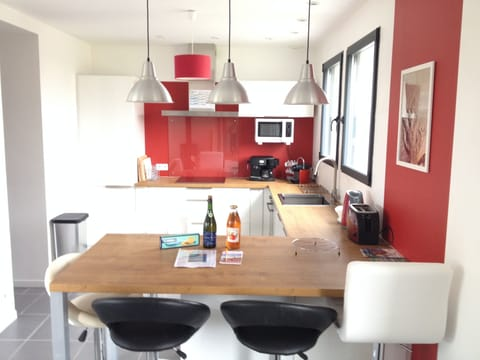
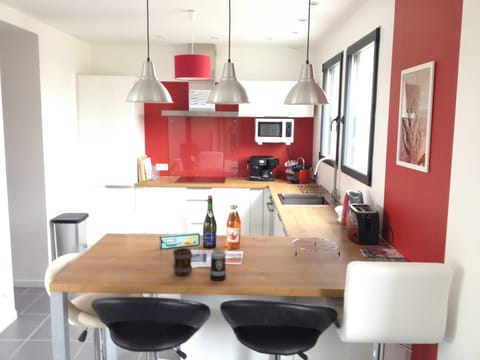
+ mug (182, 261)
+ mug (217, 263)
